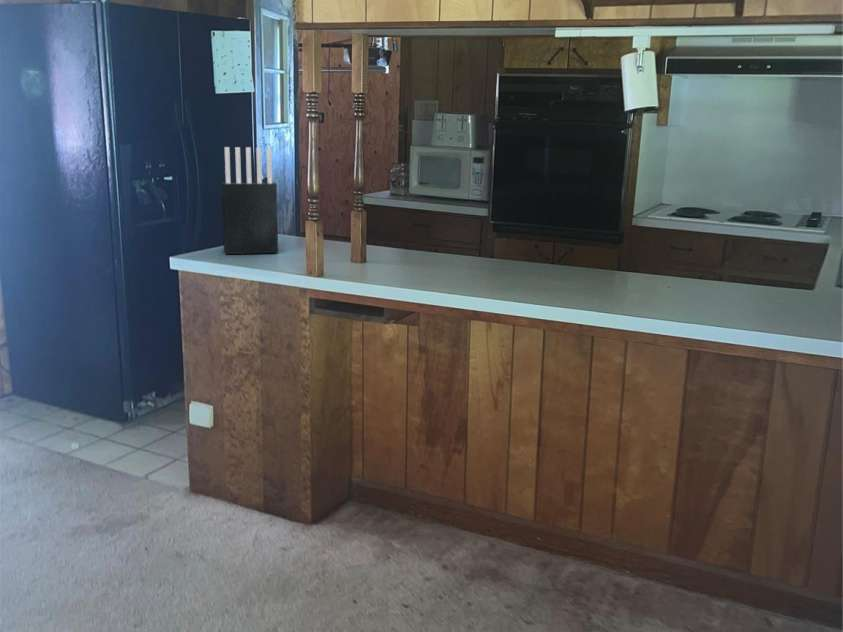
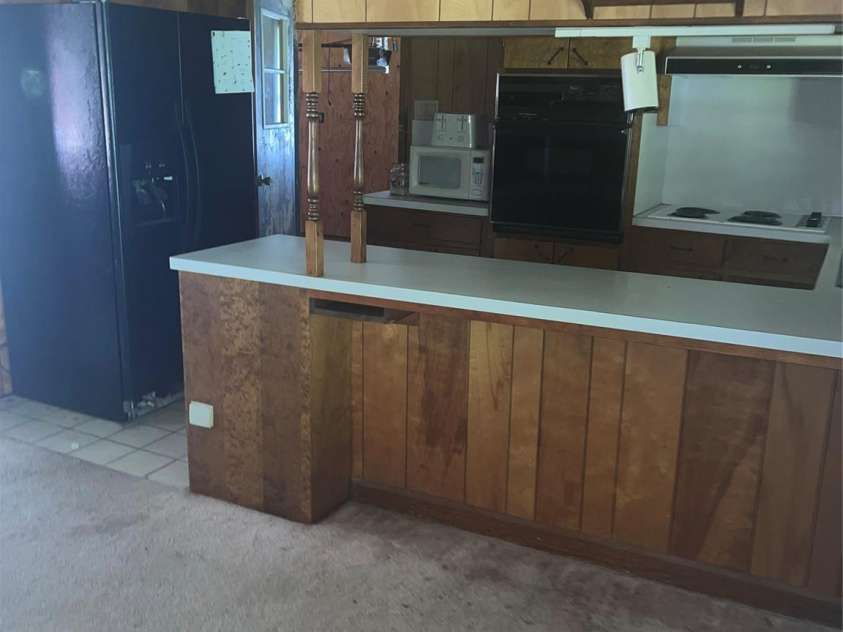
- knife block (249, 199)
